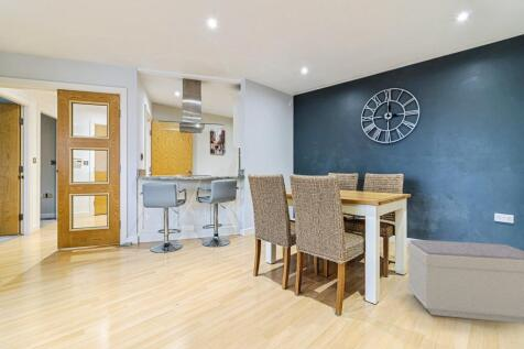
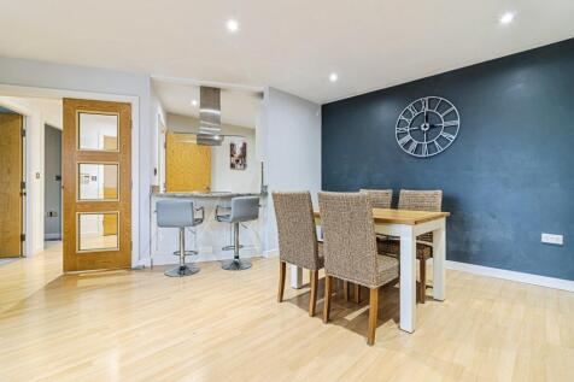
- bench (468, 276)
